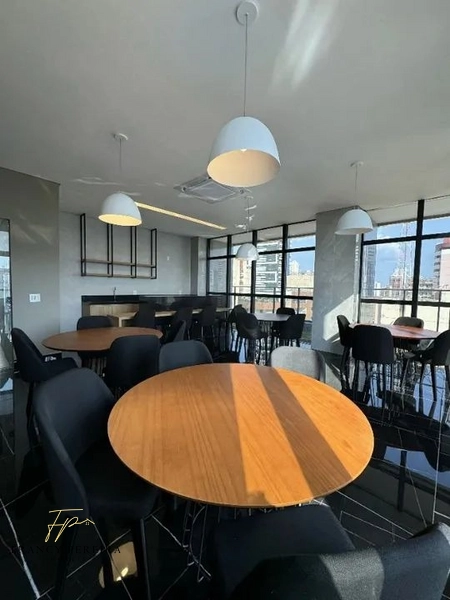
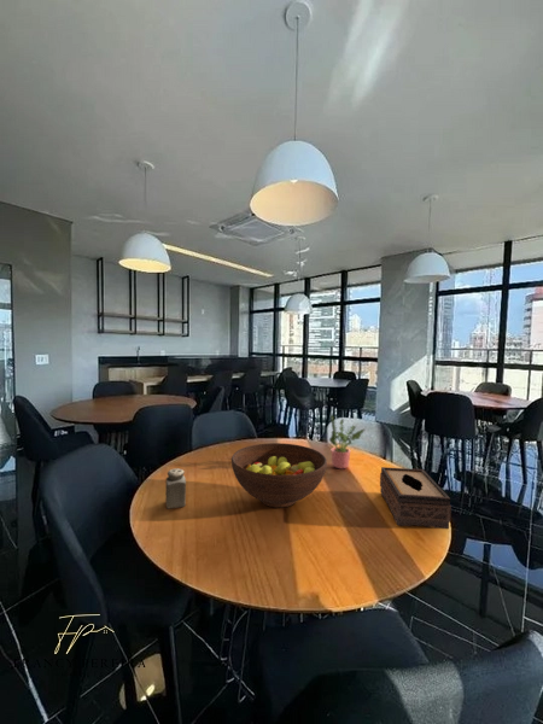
+ potted plant (345, 439)
+ fruit bowl (278, 478)
+ tissue box (410, 495)
+ salt shaker (175, 486)
